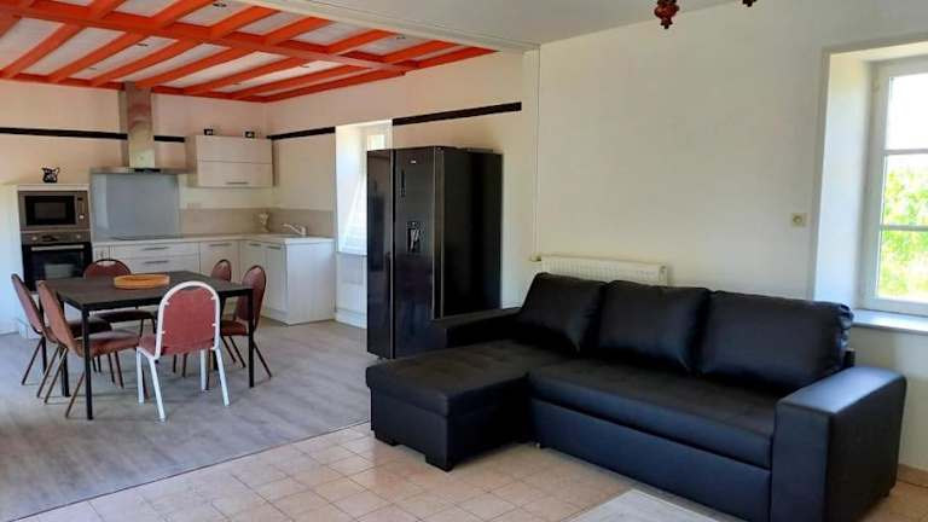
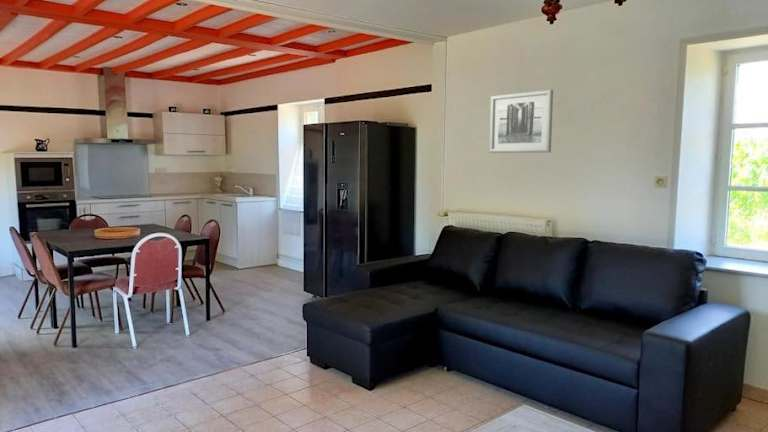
+ wall art (519, 123)
